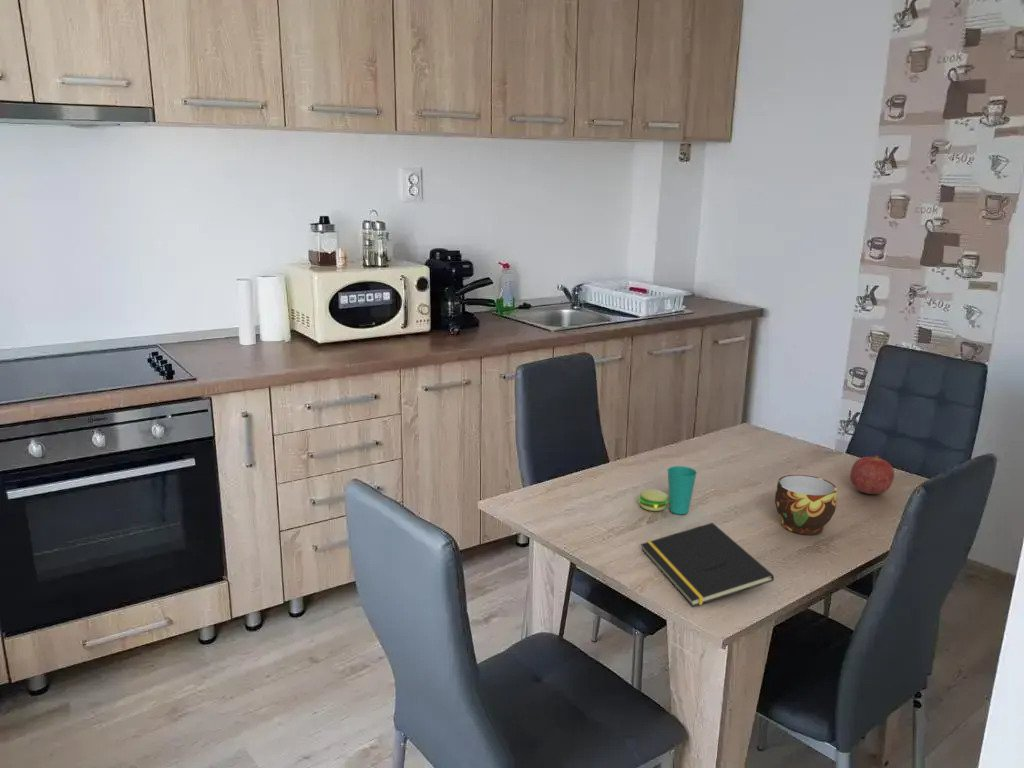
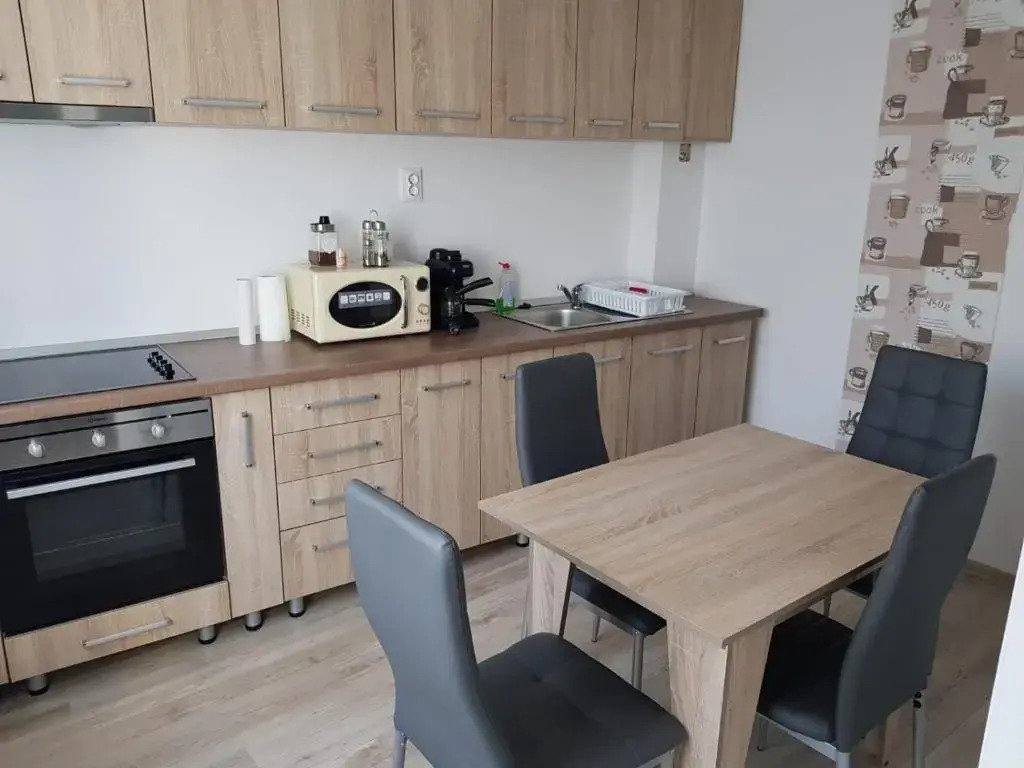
- cup (669, 489)
- fruit (872, 474)
- cup (802, 504)
- notepad (703, 561)
